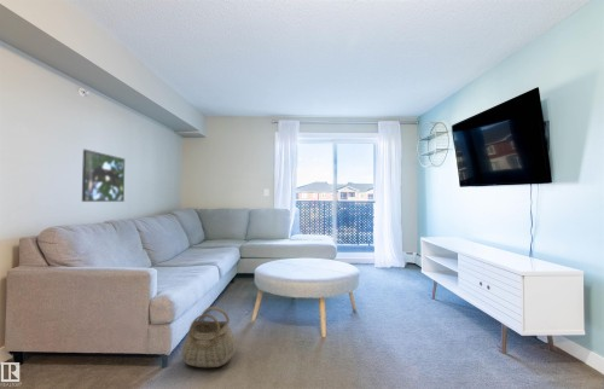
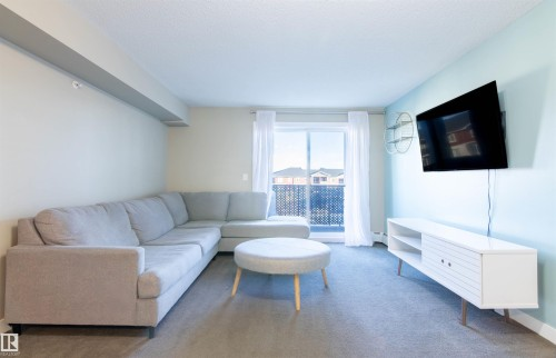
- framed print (105, 178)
- basket (209, 335)
